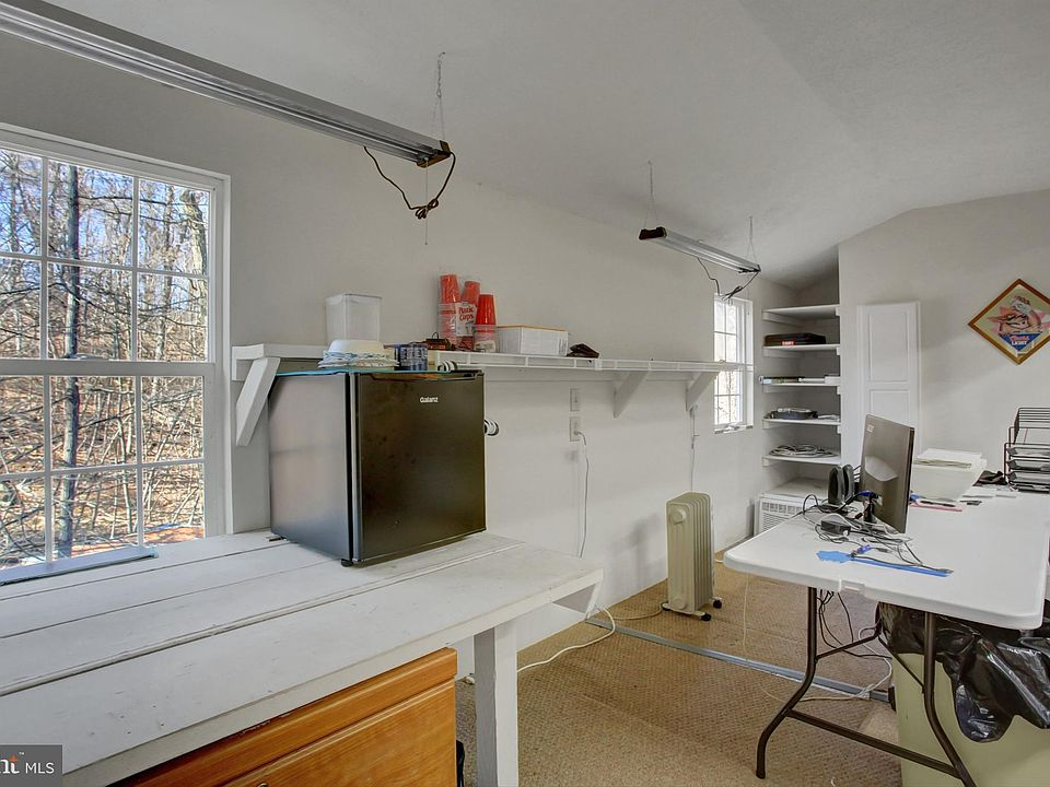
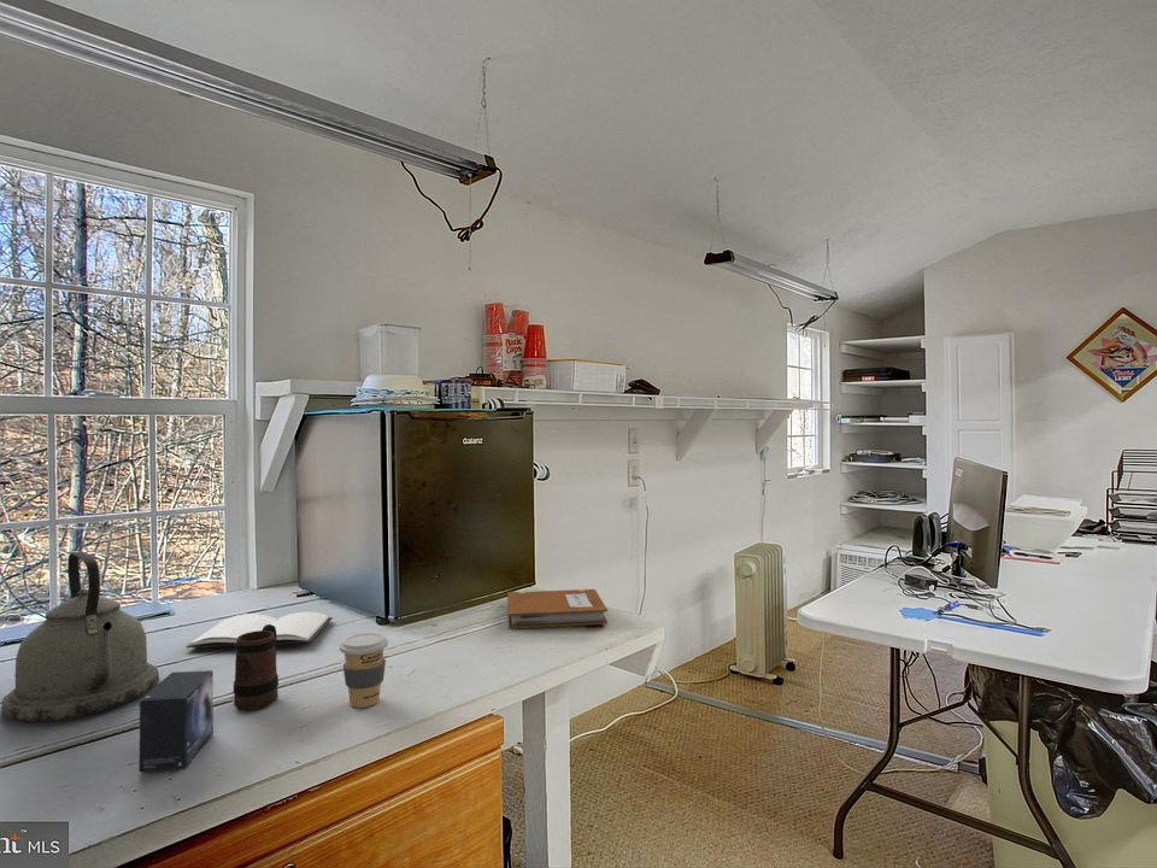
+ notebook (557, 605)
+ book (262, 628)
+ mug (260, 664)
+ kettle (89, 626)
+ small box (178, 717)
+ coffee cup (364, 669)
